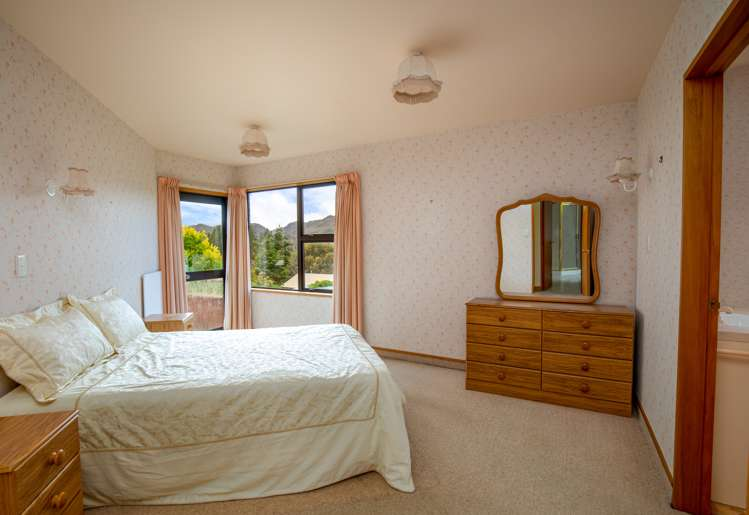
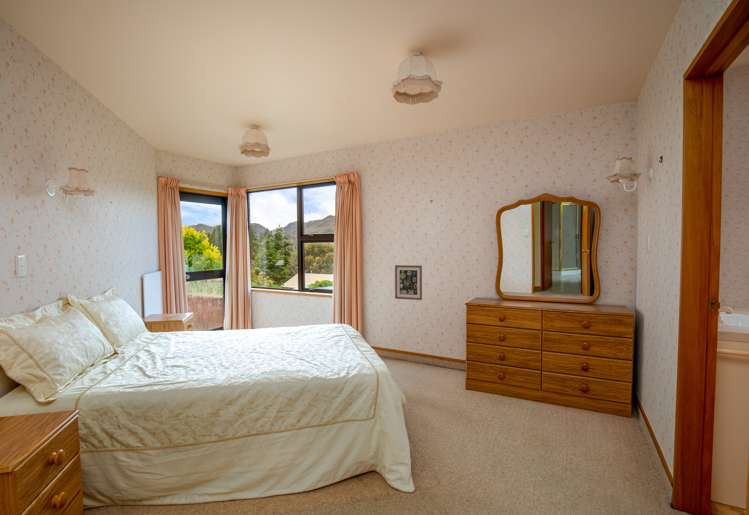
+ wall art (408, 282)
